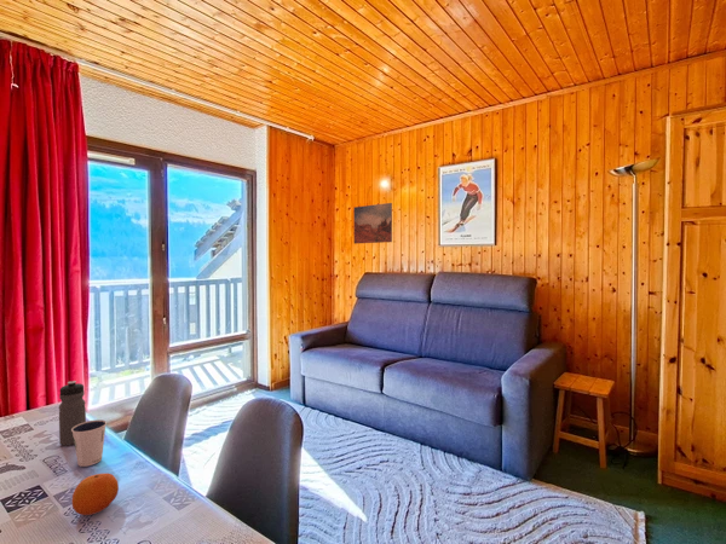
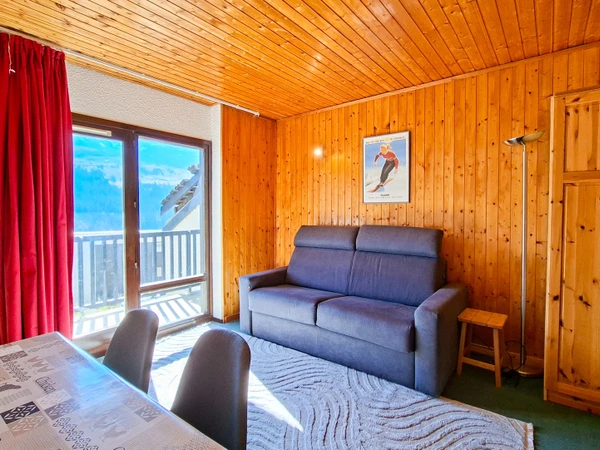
- wall art (371, 224)
- fruit (96, 492)
- water bottle (71, 411)
- dixie cup (90, 444)
